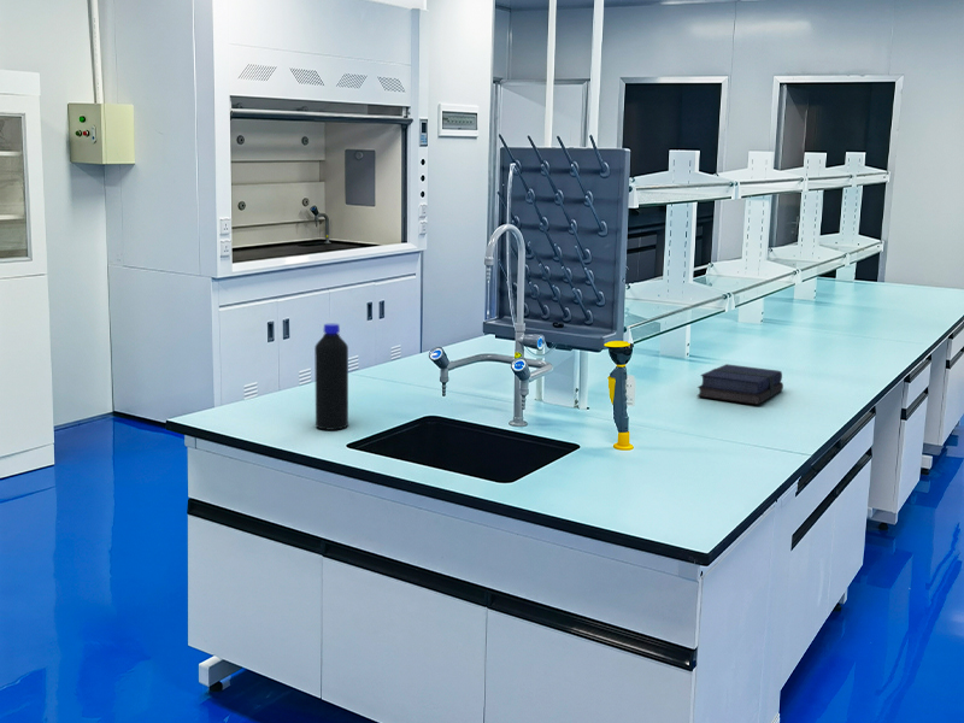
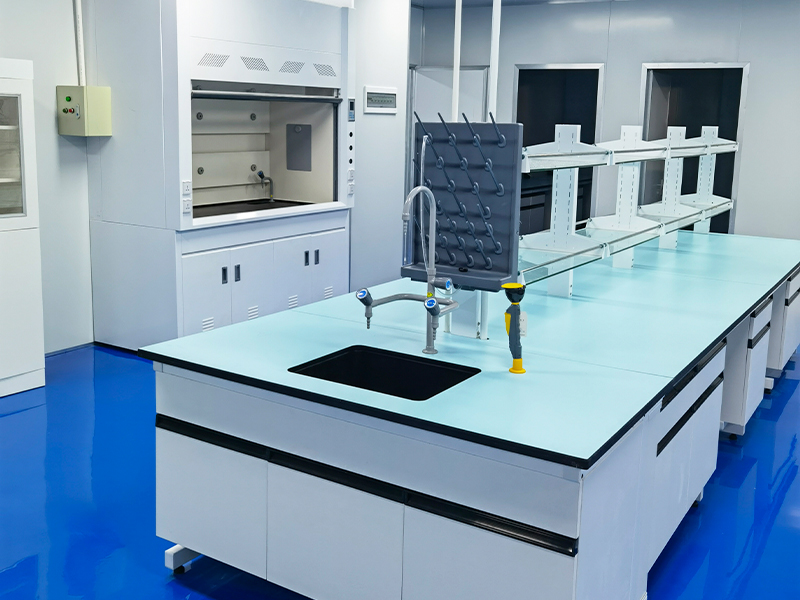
- book (741, 383)
- bottle (331, 375)
